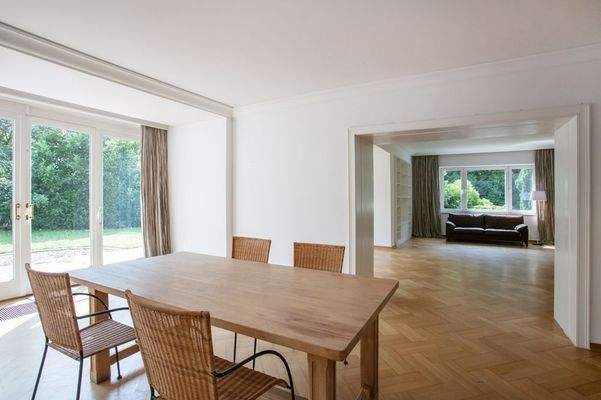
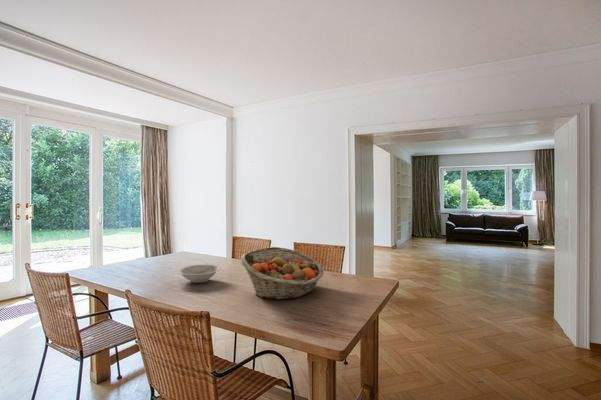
+ fruit basket (283, 270)
+ bowl (199, 274)
